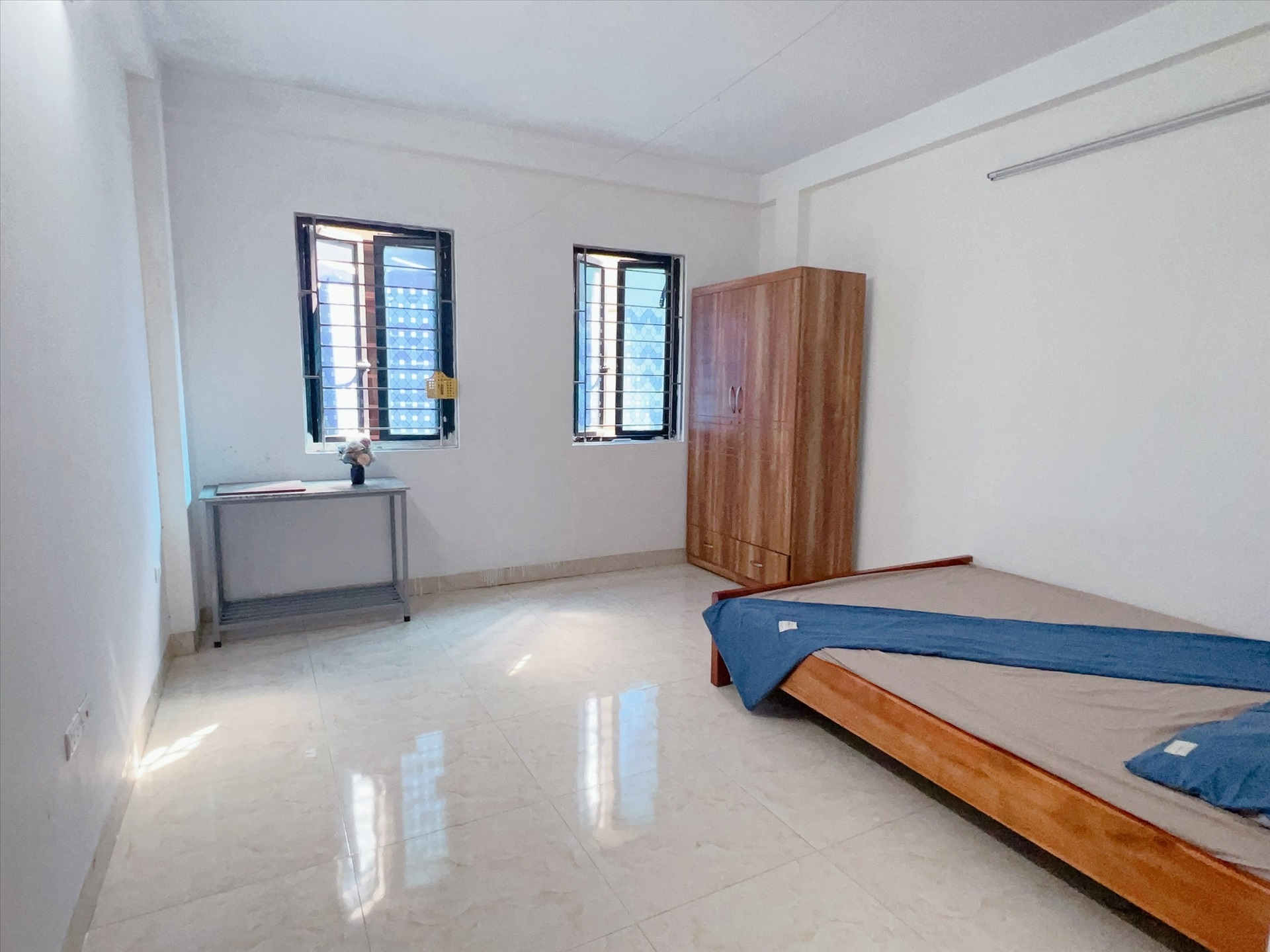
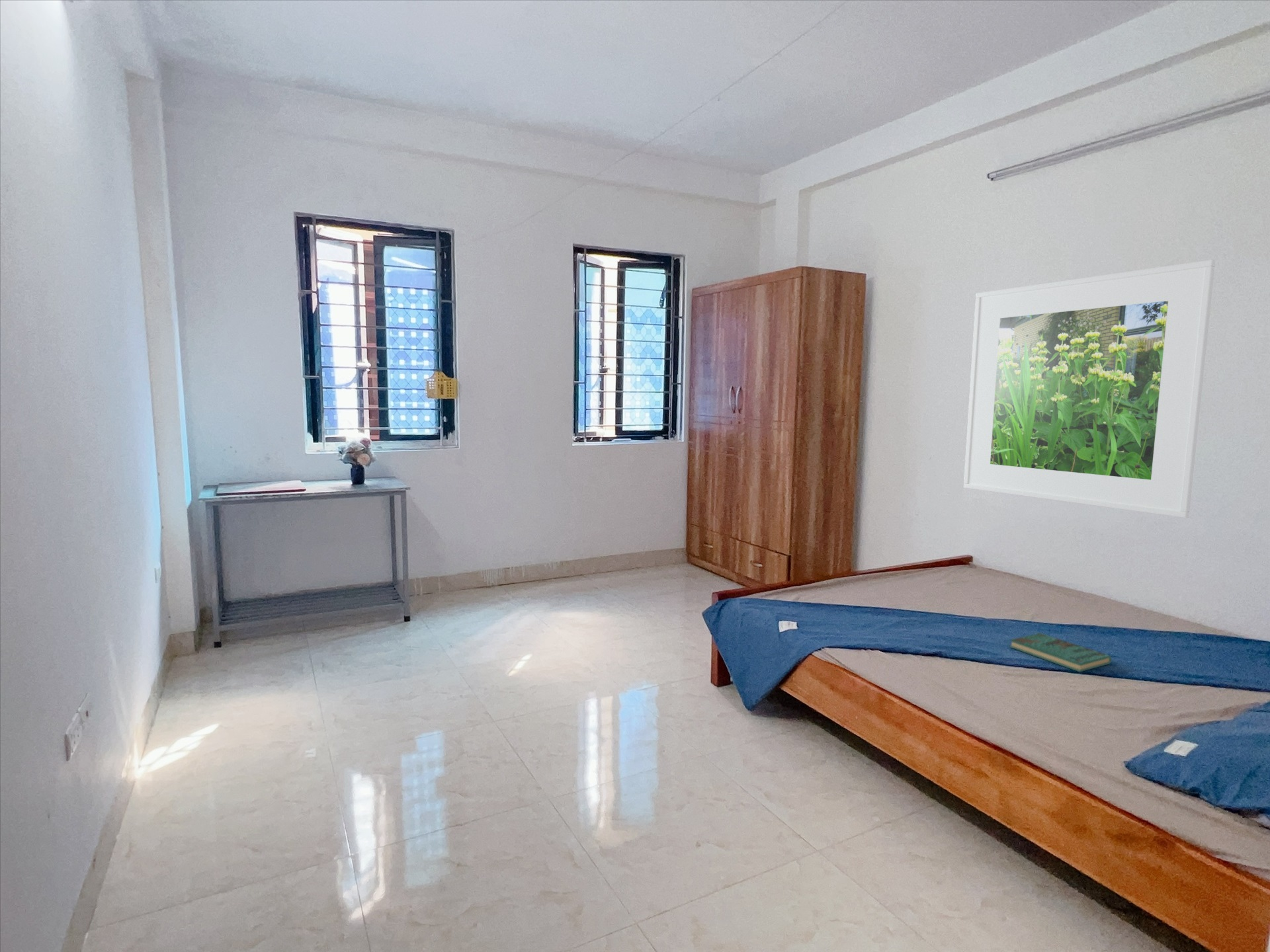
+ book (1059, 651)
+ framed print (1070, 391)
